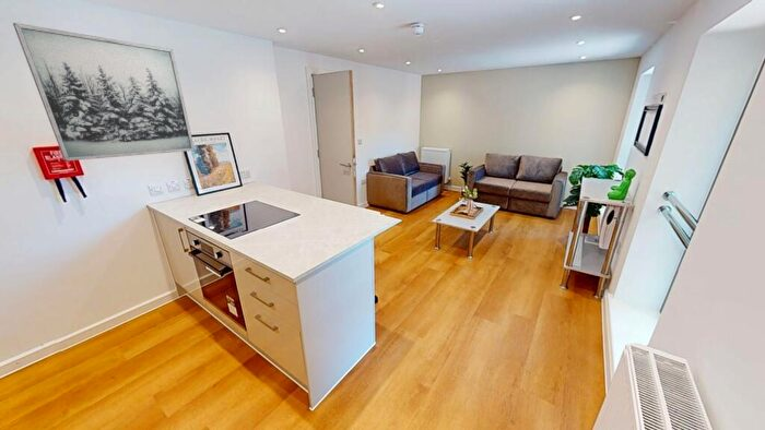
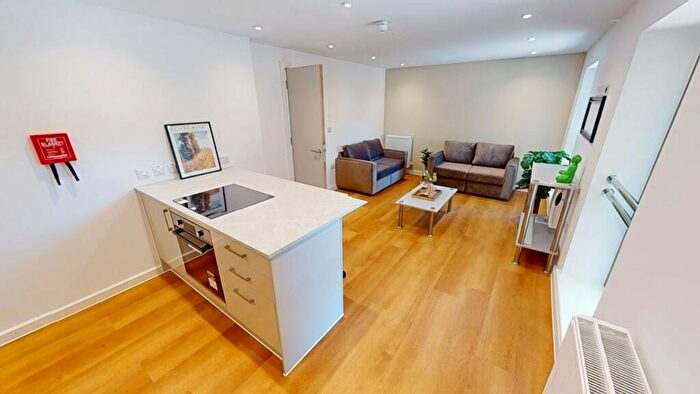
- wall art (122, 100)
